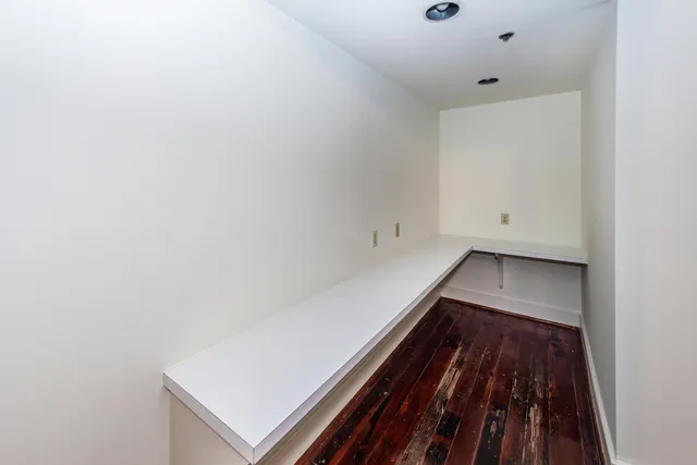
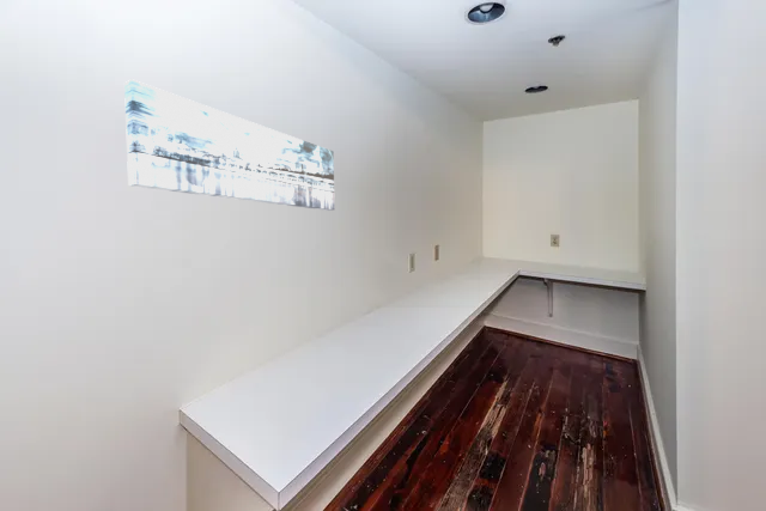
+ wall art (257, 163)
